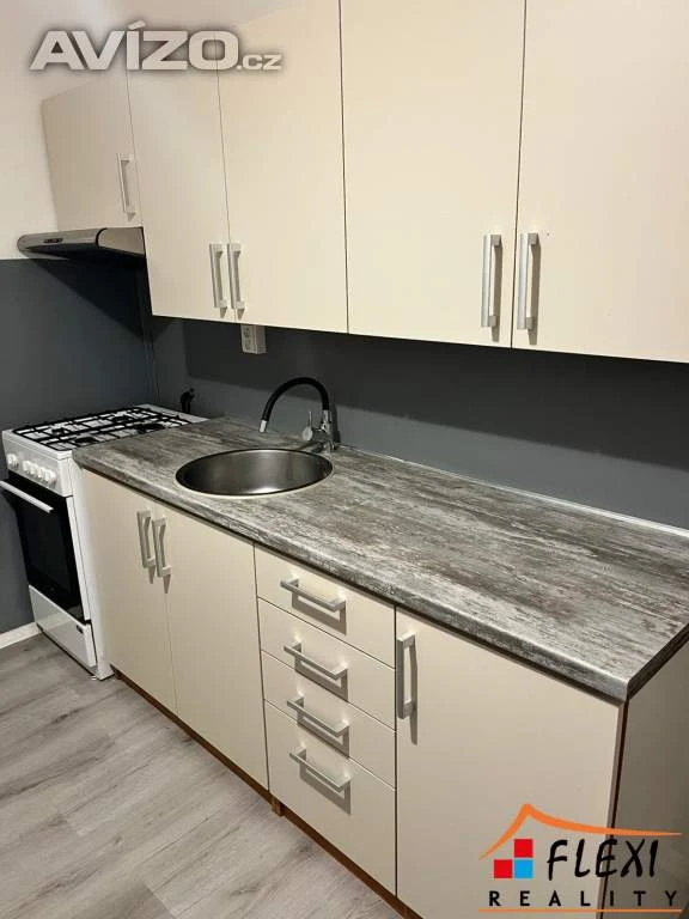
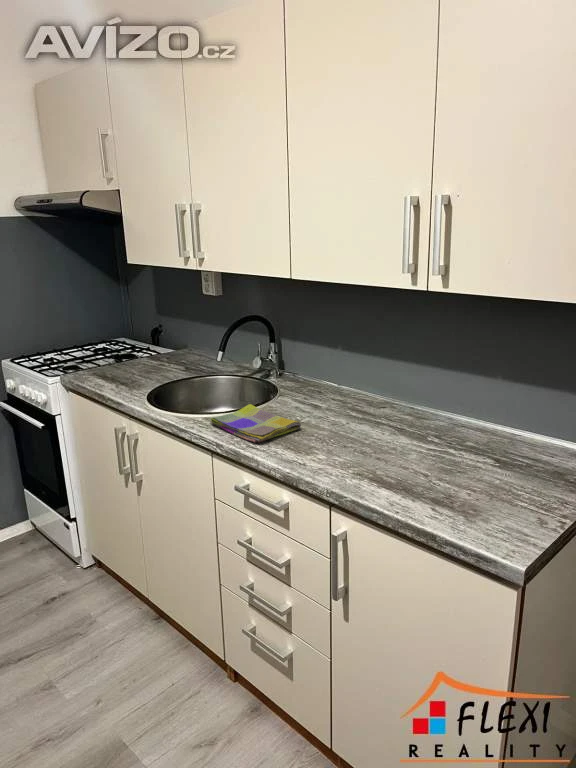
+ dish towel (255, 422)
